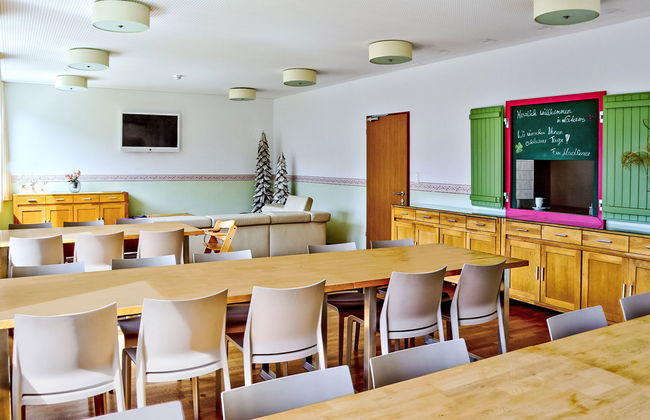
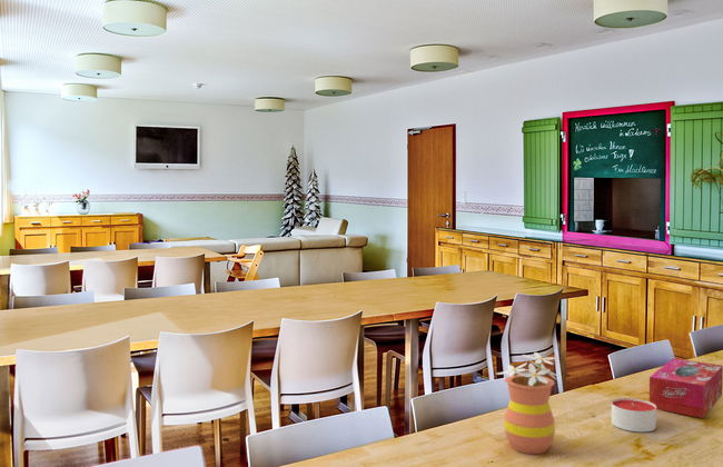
+ candle (633, 414)
+ flowerpot (527, 401)
+ tissue box (686, 386)
